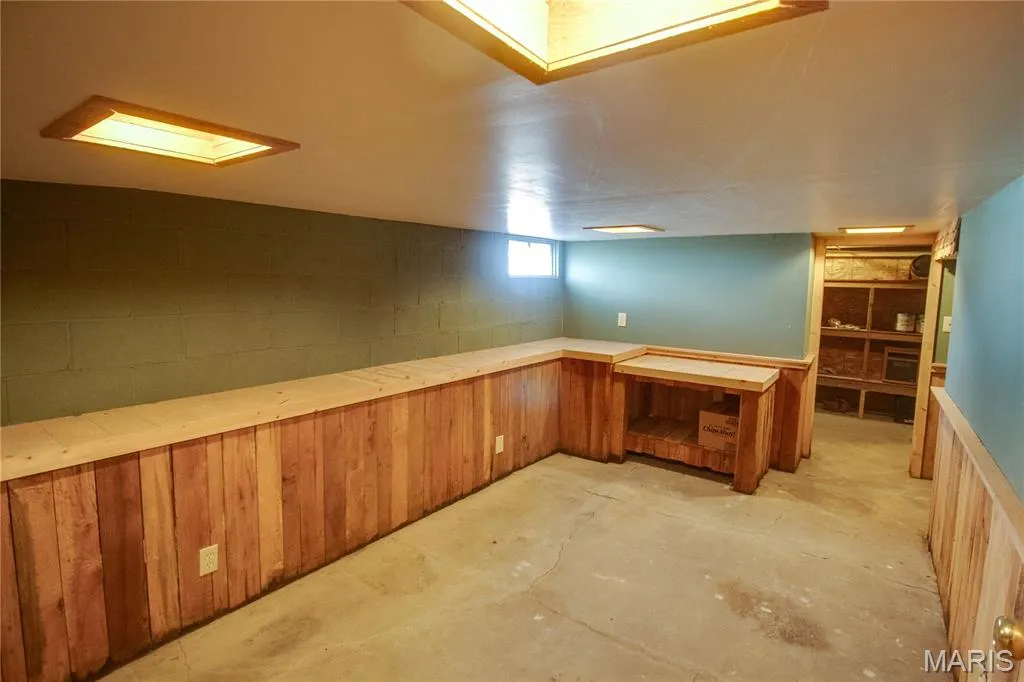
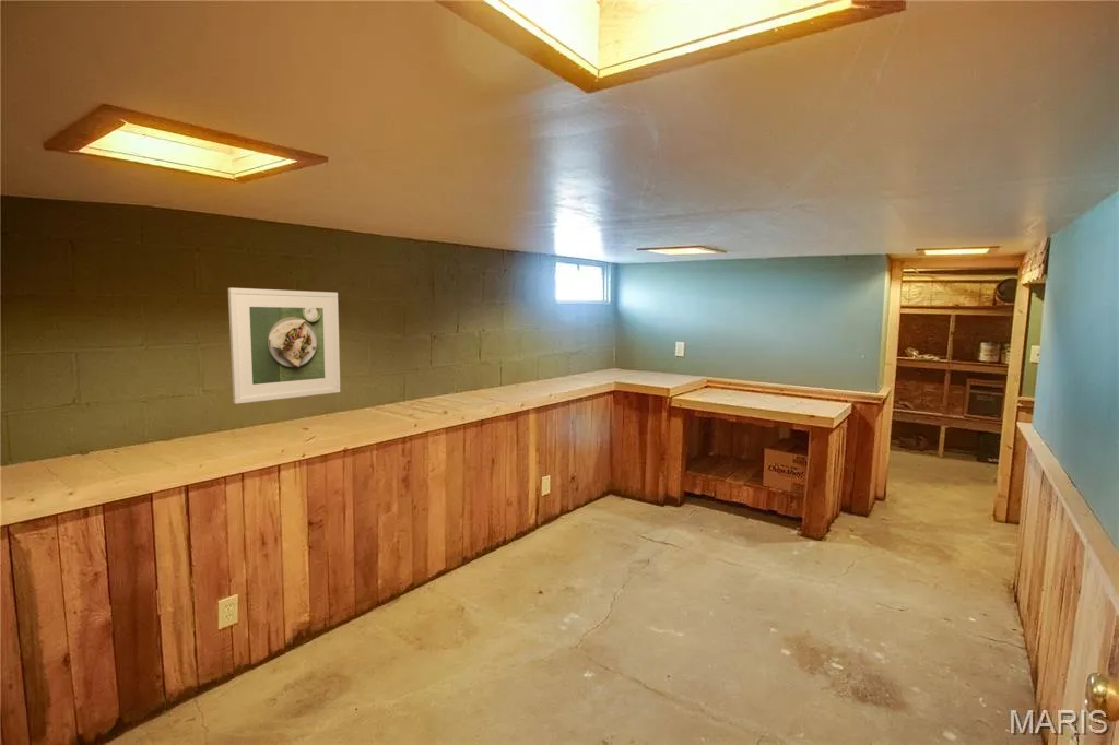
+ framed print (288, 344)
